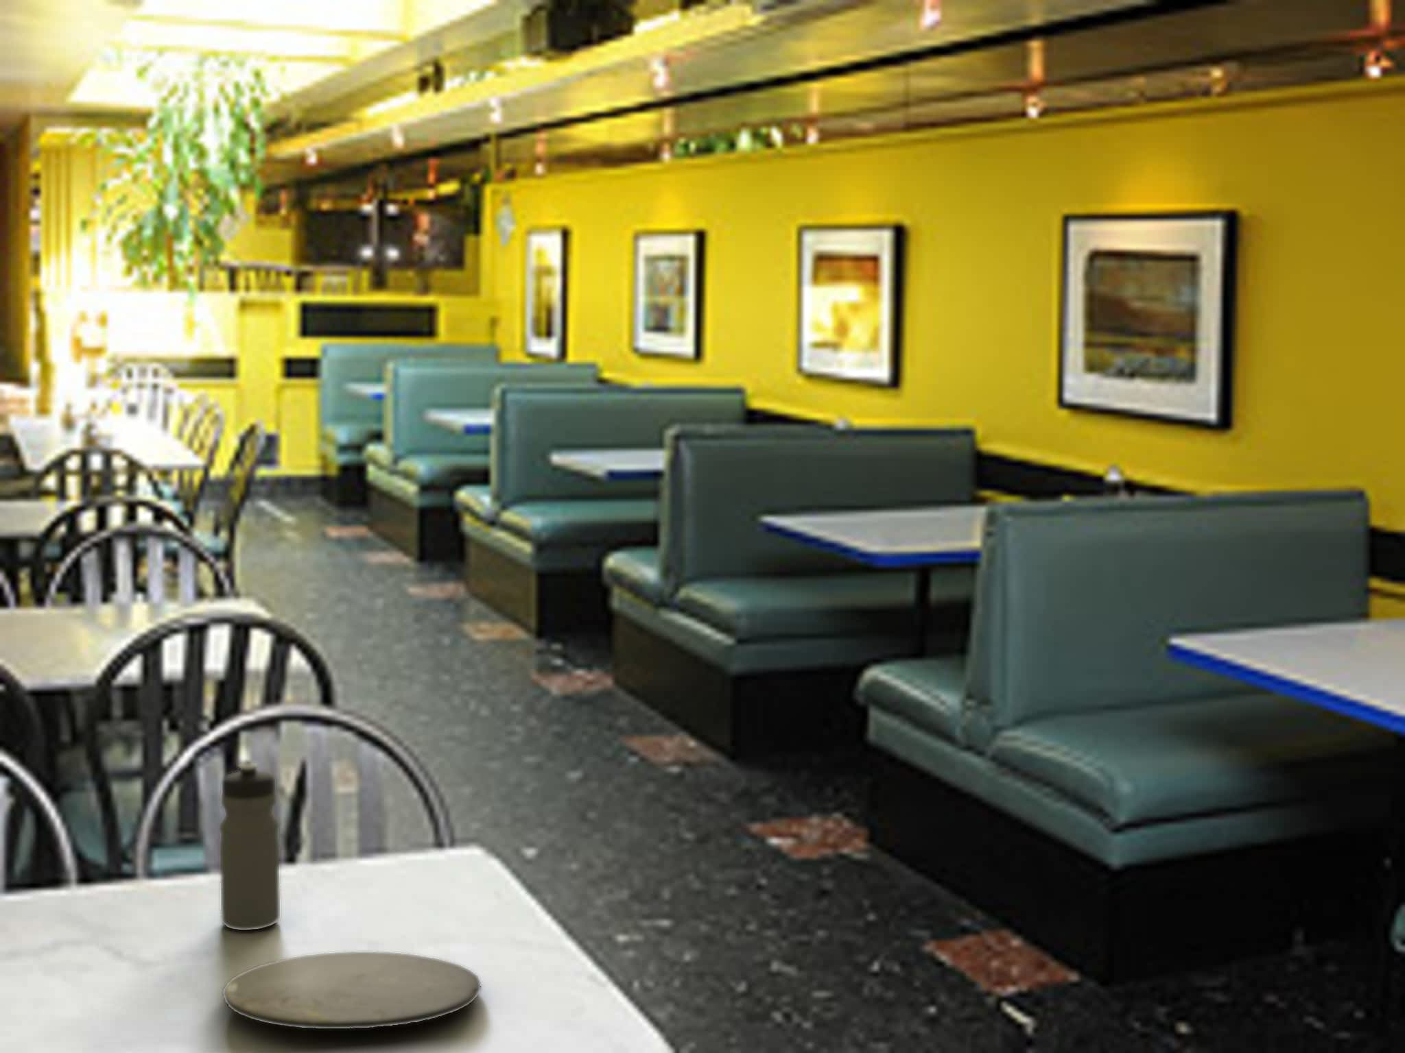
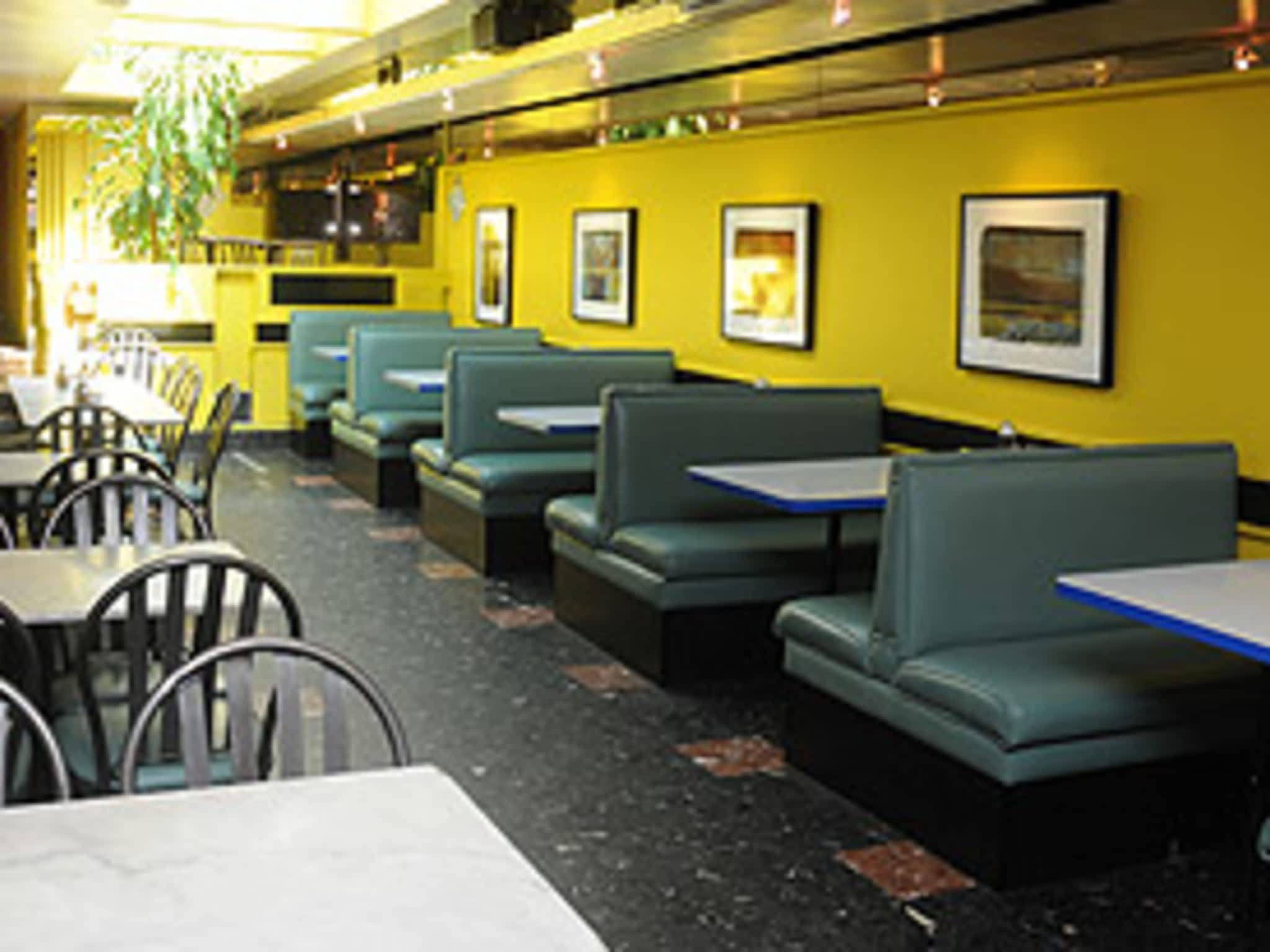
- water bottle (249, 843)
- plate (354, 988)
